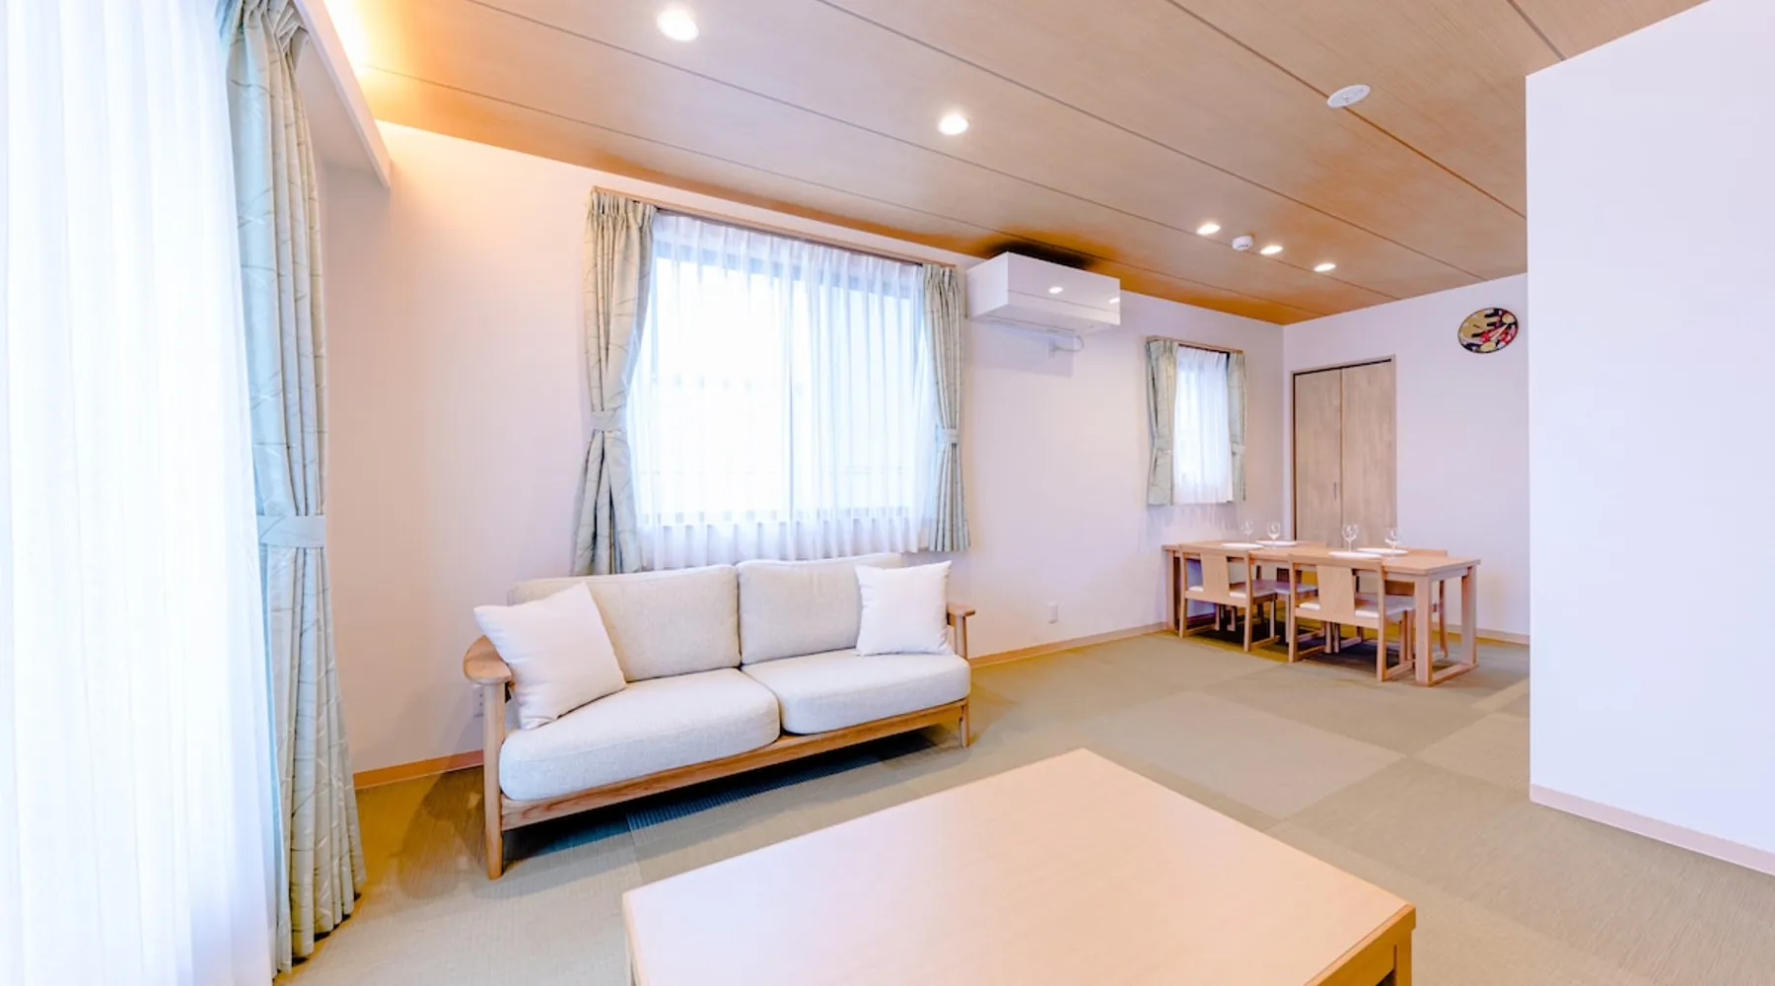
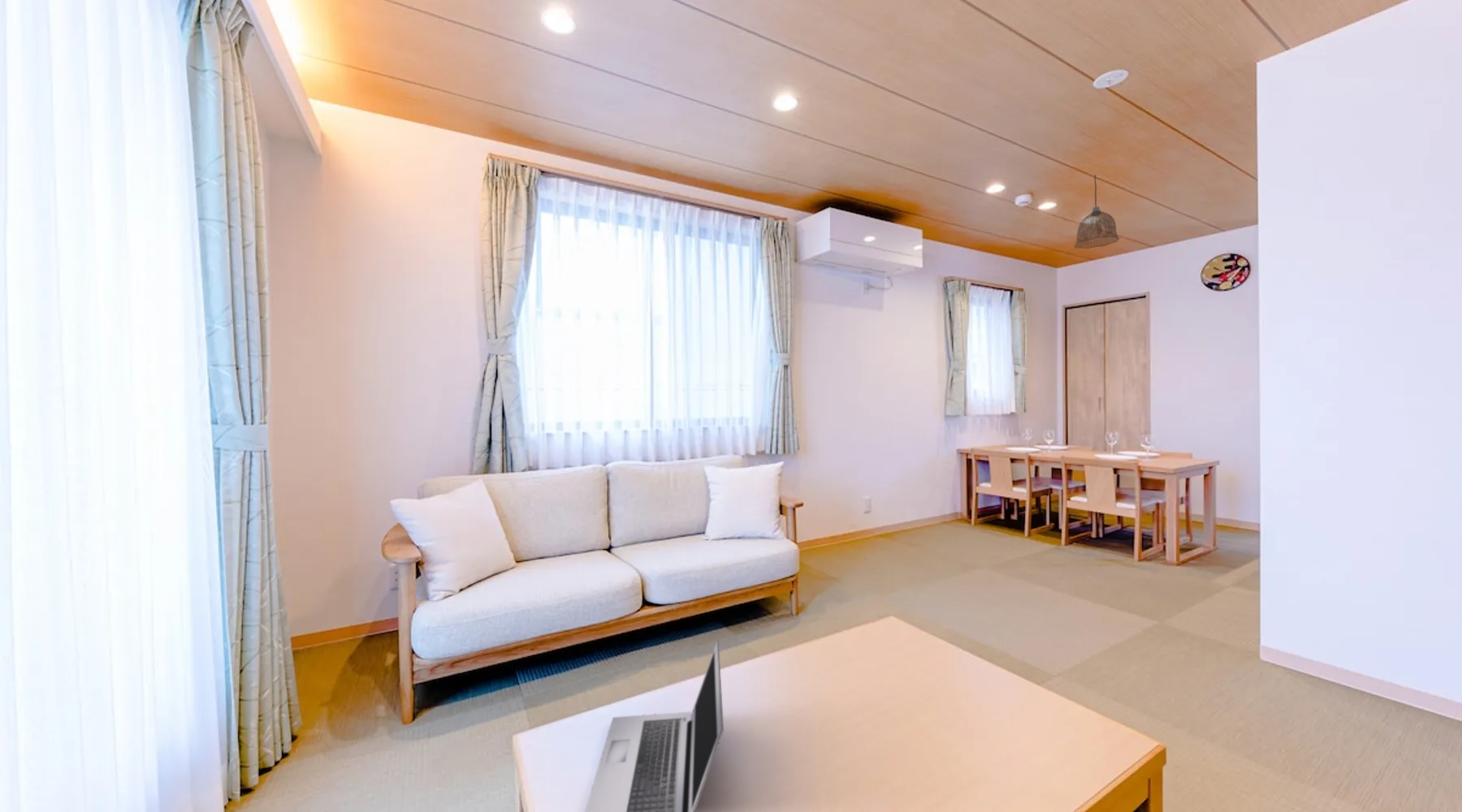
+ laptop (660, 725)
+ pendant lamp (1096, 209)
